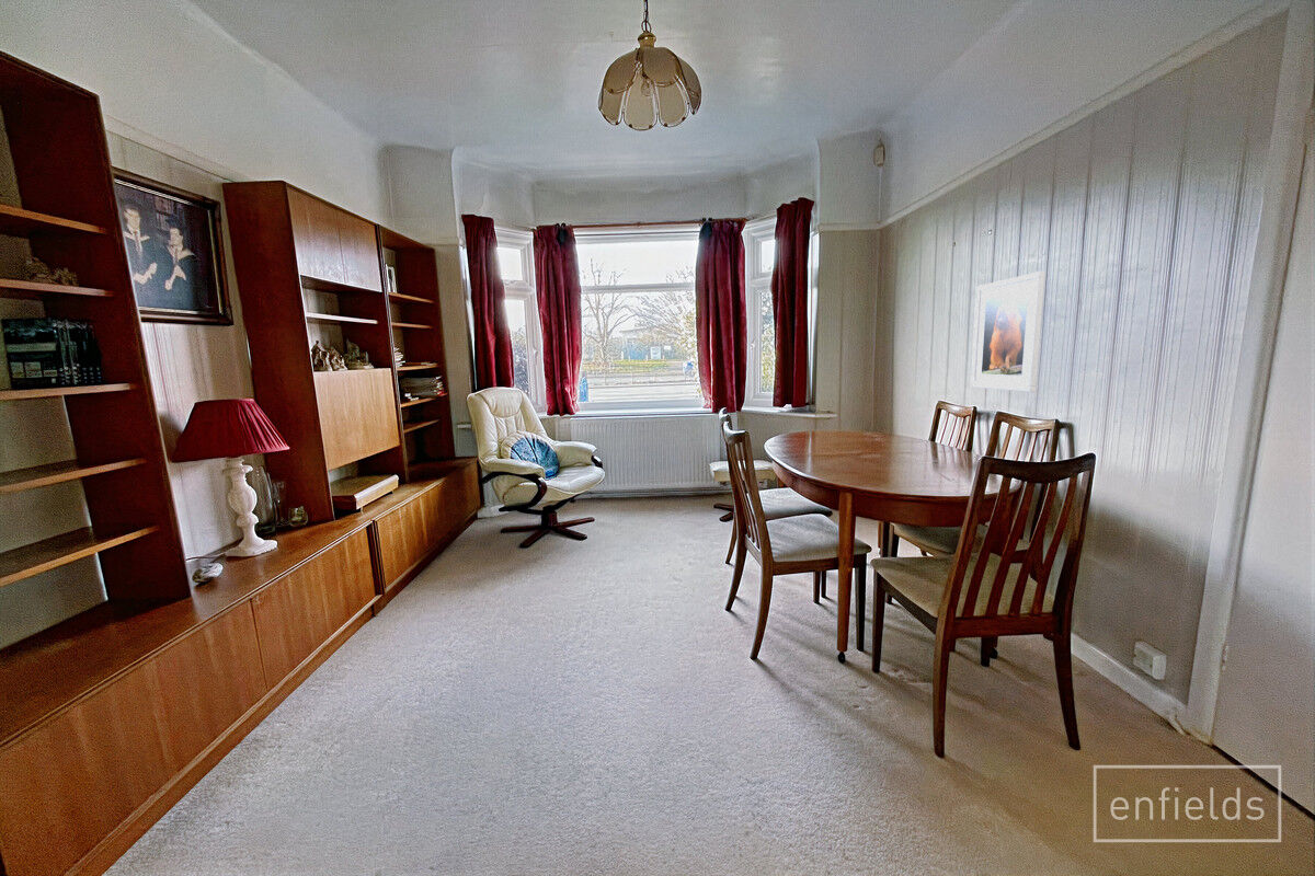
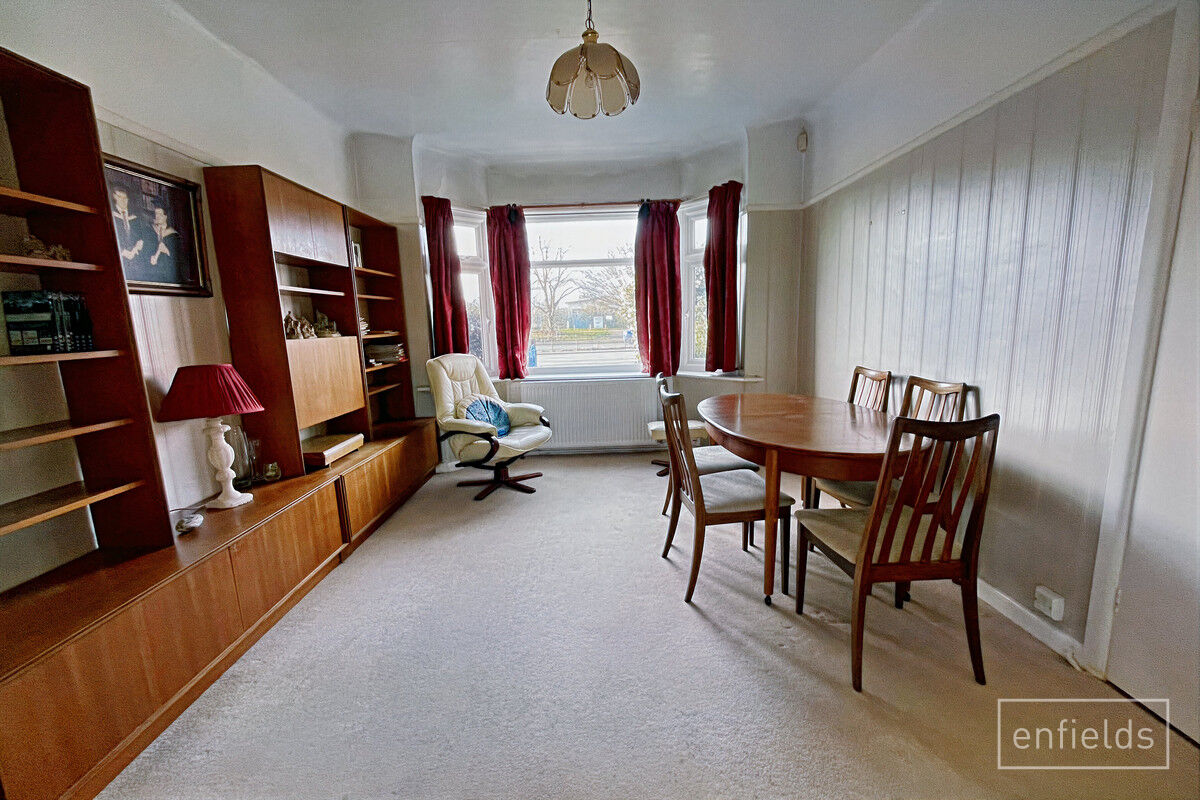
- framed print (1004, 335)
